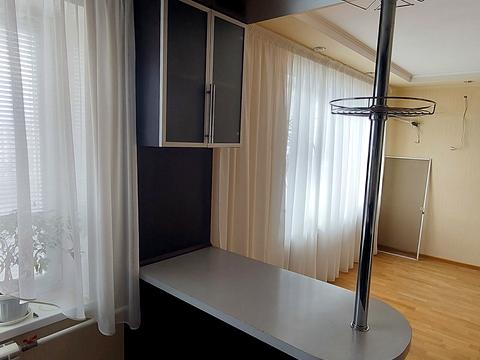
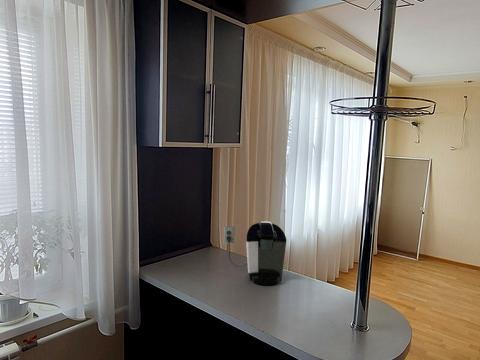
+ coffee maker (254, 250)
